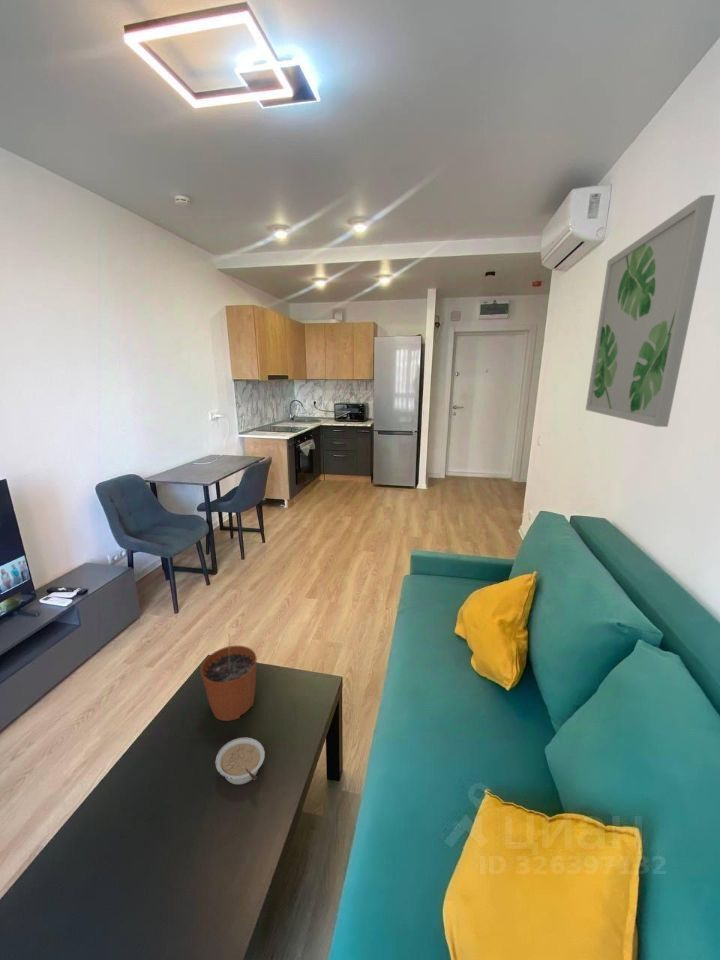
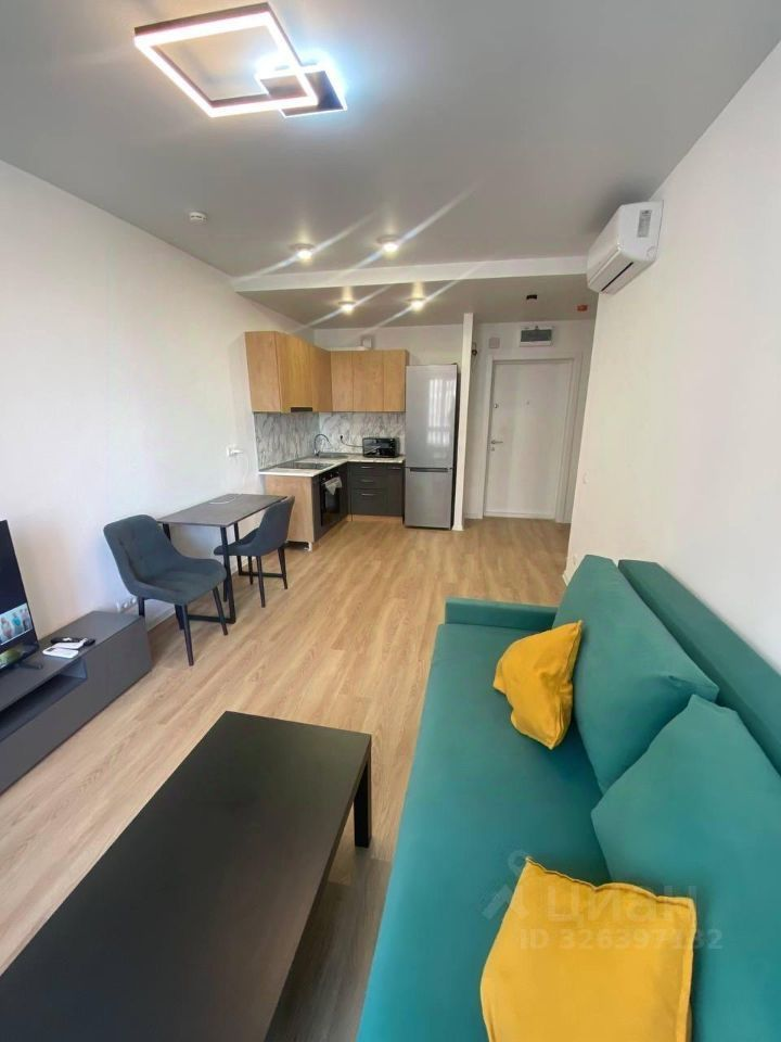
- wall art (633, 330)
- legume (242, 762)
- plant pot (230, 673)
